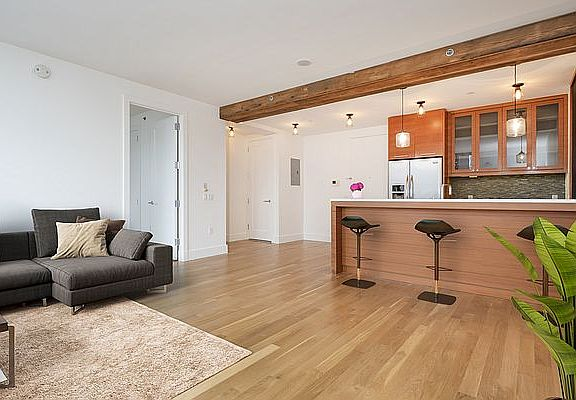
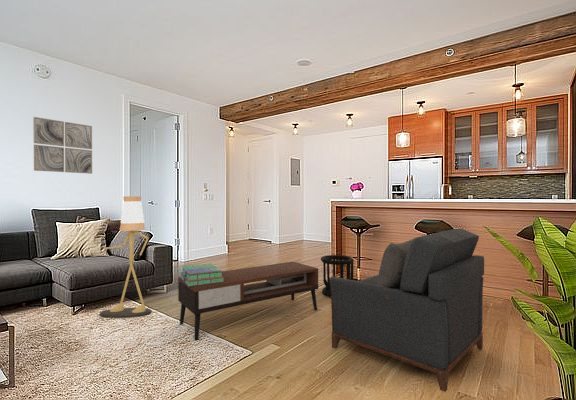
+ stack of books (201, 273)
+ floor lamp (128, 237)
+ coffee table (252, 294)
+ wall art (65, 146)
+ armchair (406, 288)
+ wastebasket (335, 275)
